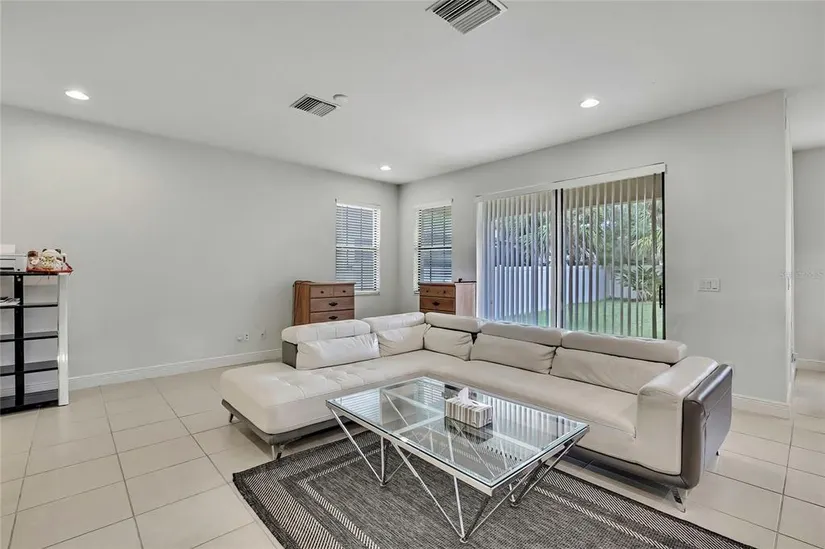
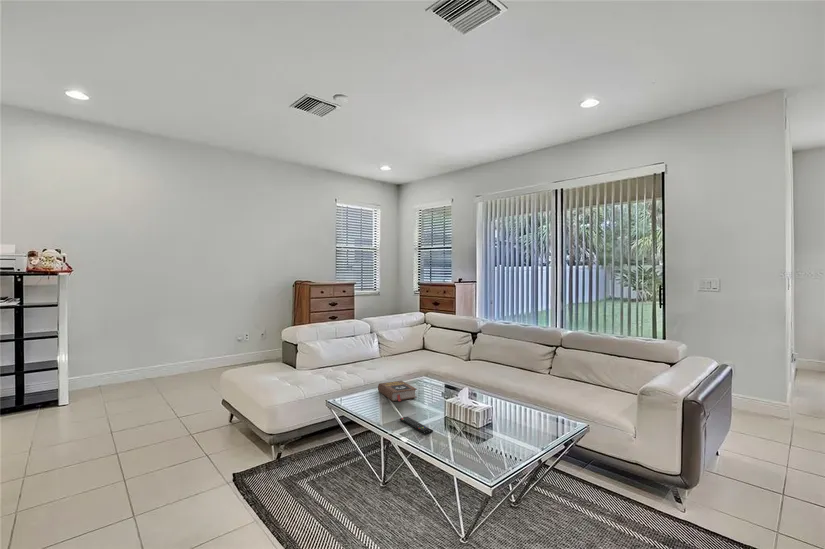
+ remote control (415, 425)
+ book (397, 390)
